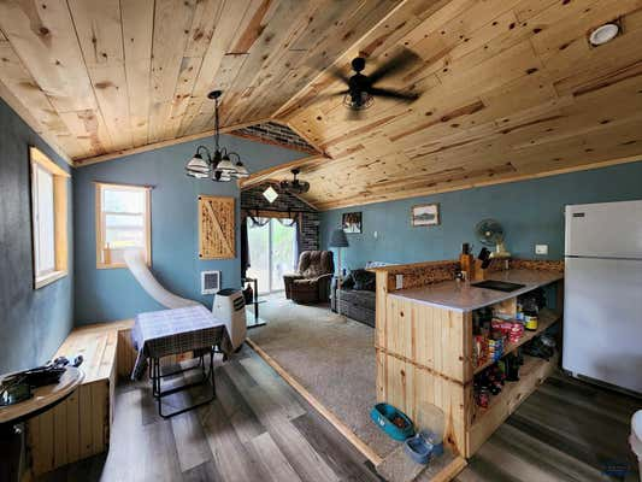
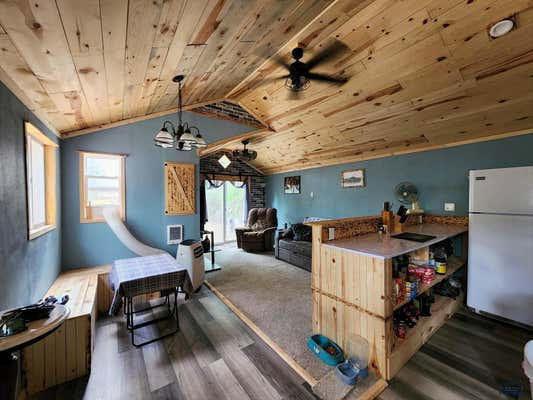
- floor lamp (338, 275)
